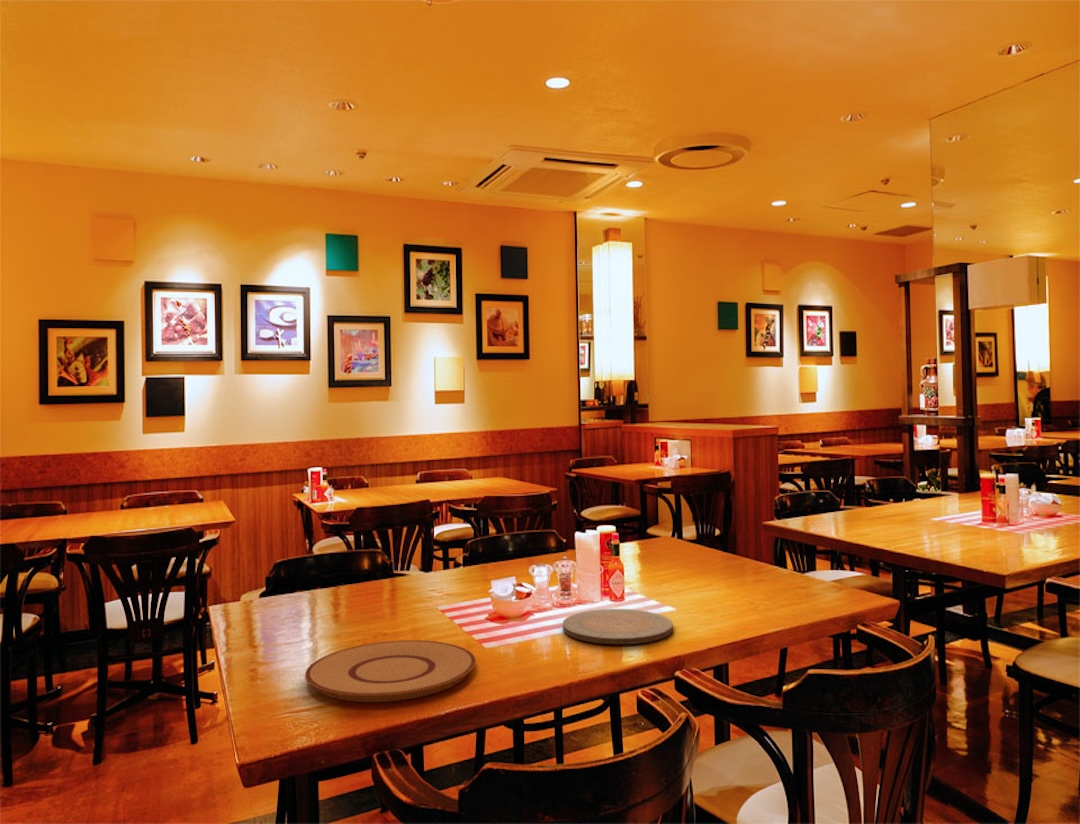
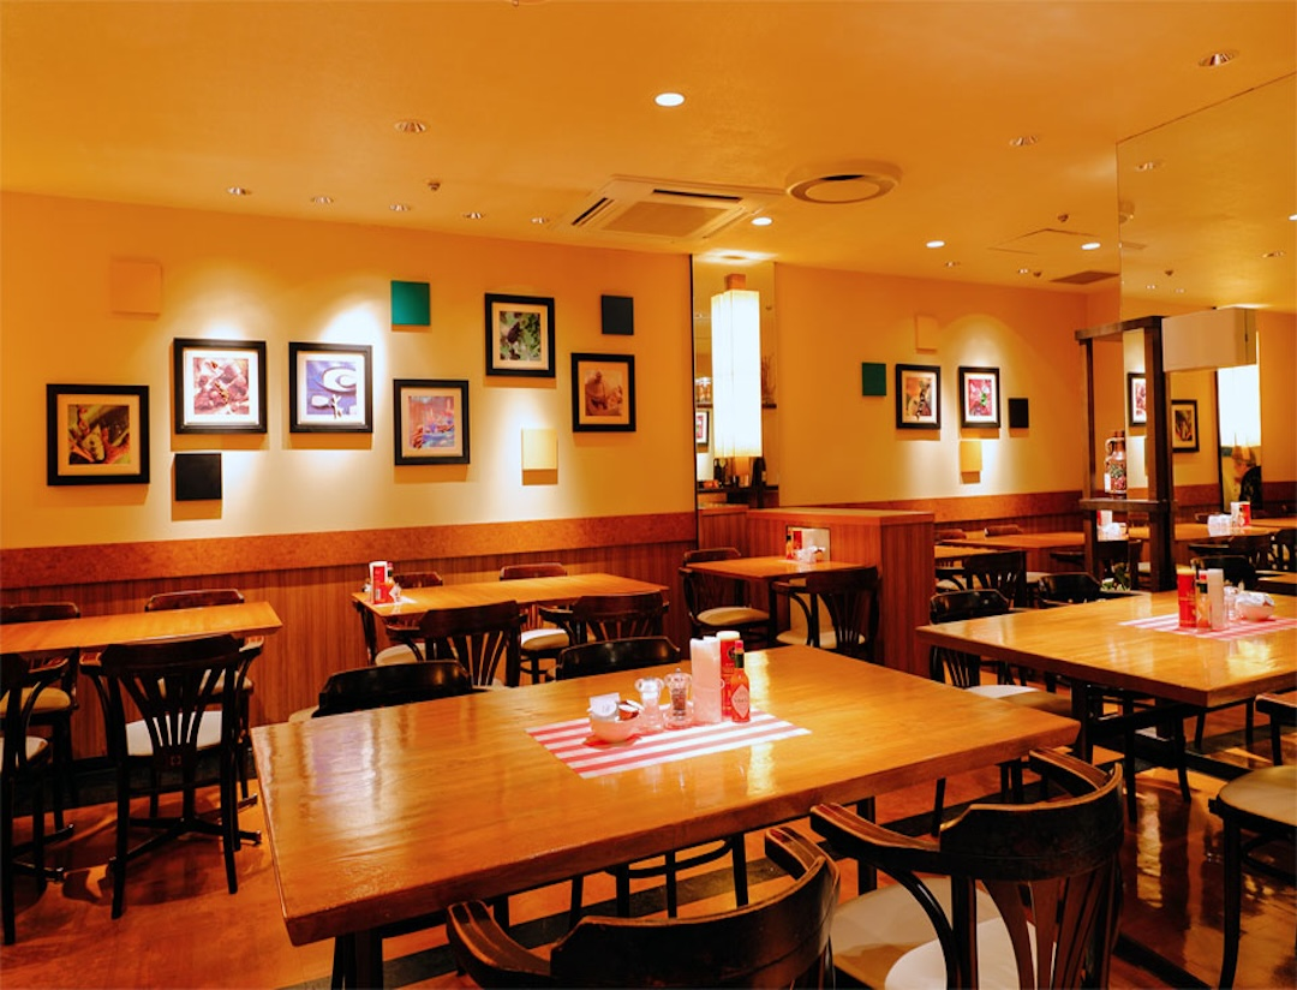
- plate (392, 669)
- plate (617, 625)
